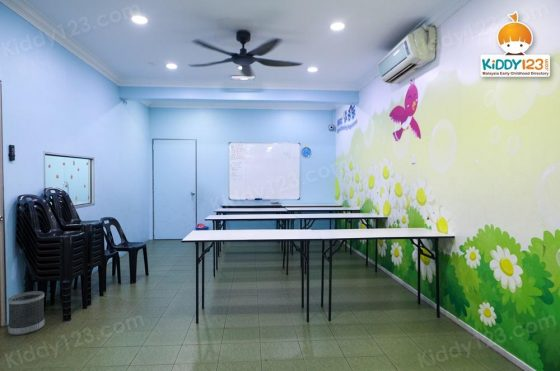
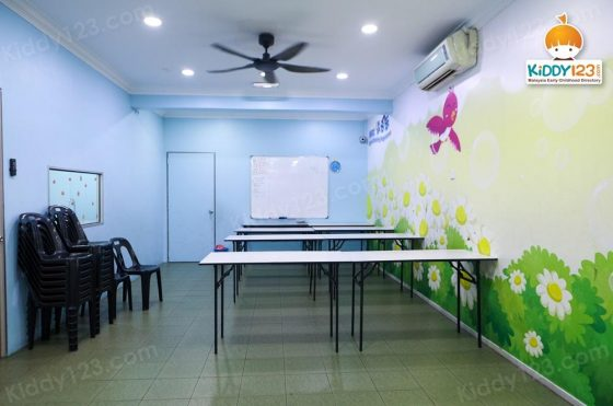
- wastebasket (27, 312)
